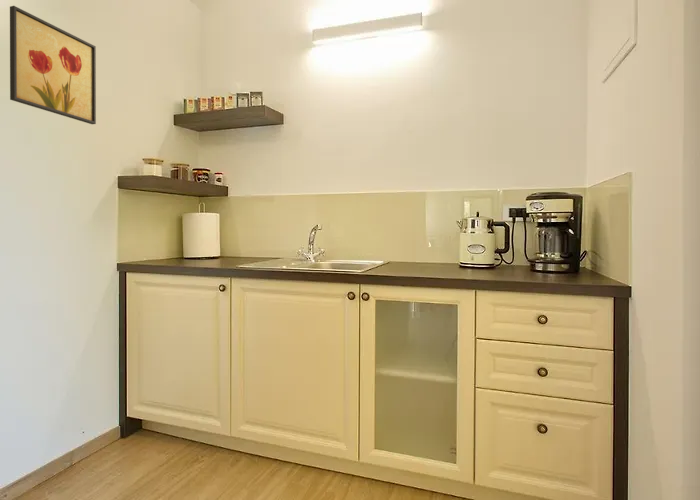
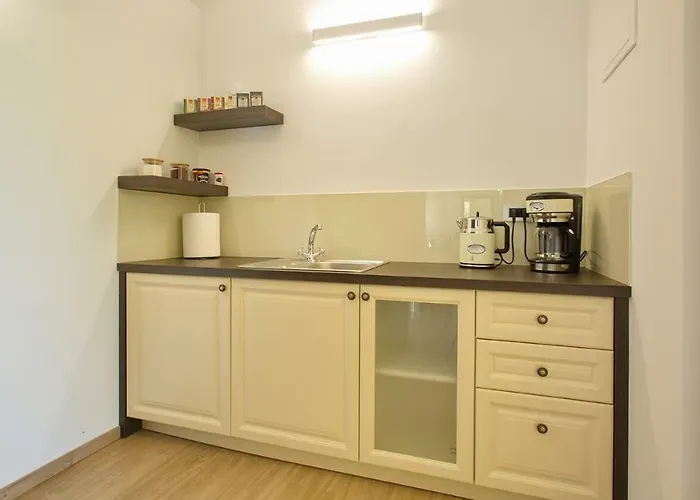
- wall art (55, 70)
